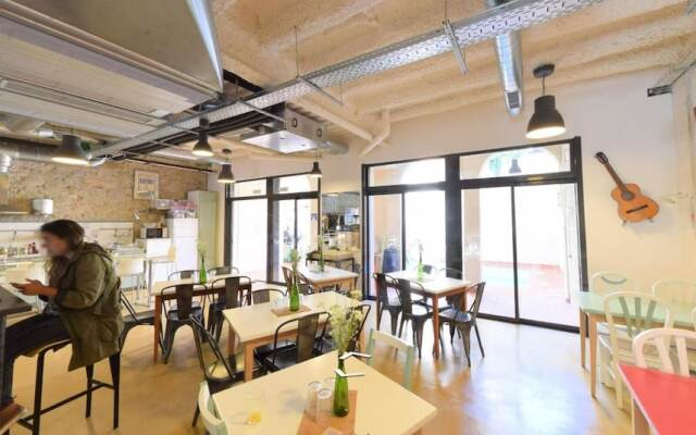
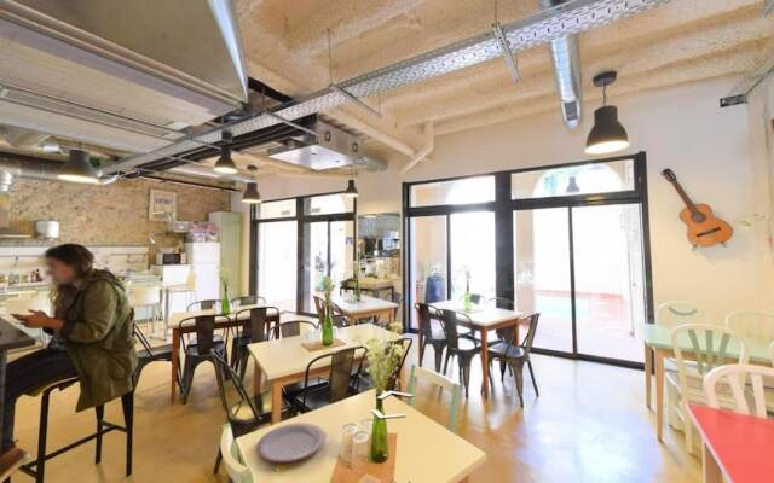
+ plate (291, 442)
